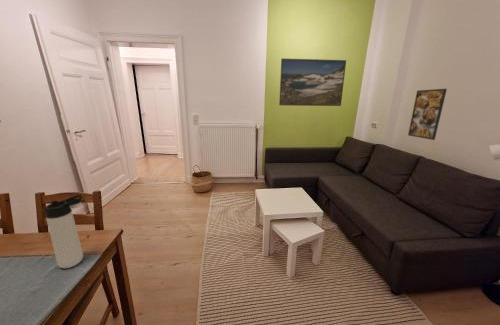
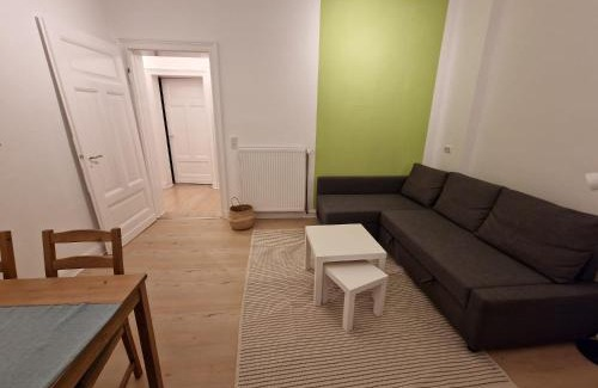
- thermos bottle (70, 231)
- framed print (312, 83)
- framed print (425, 114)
